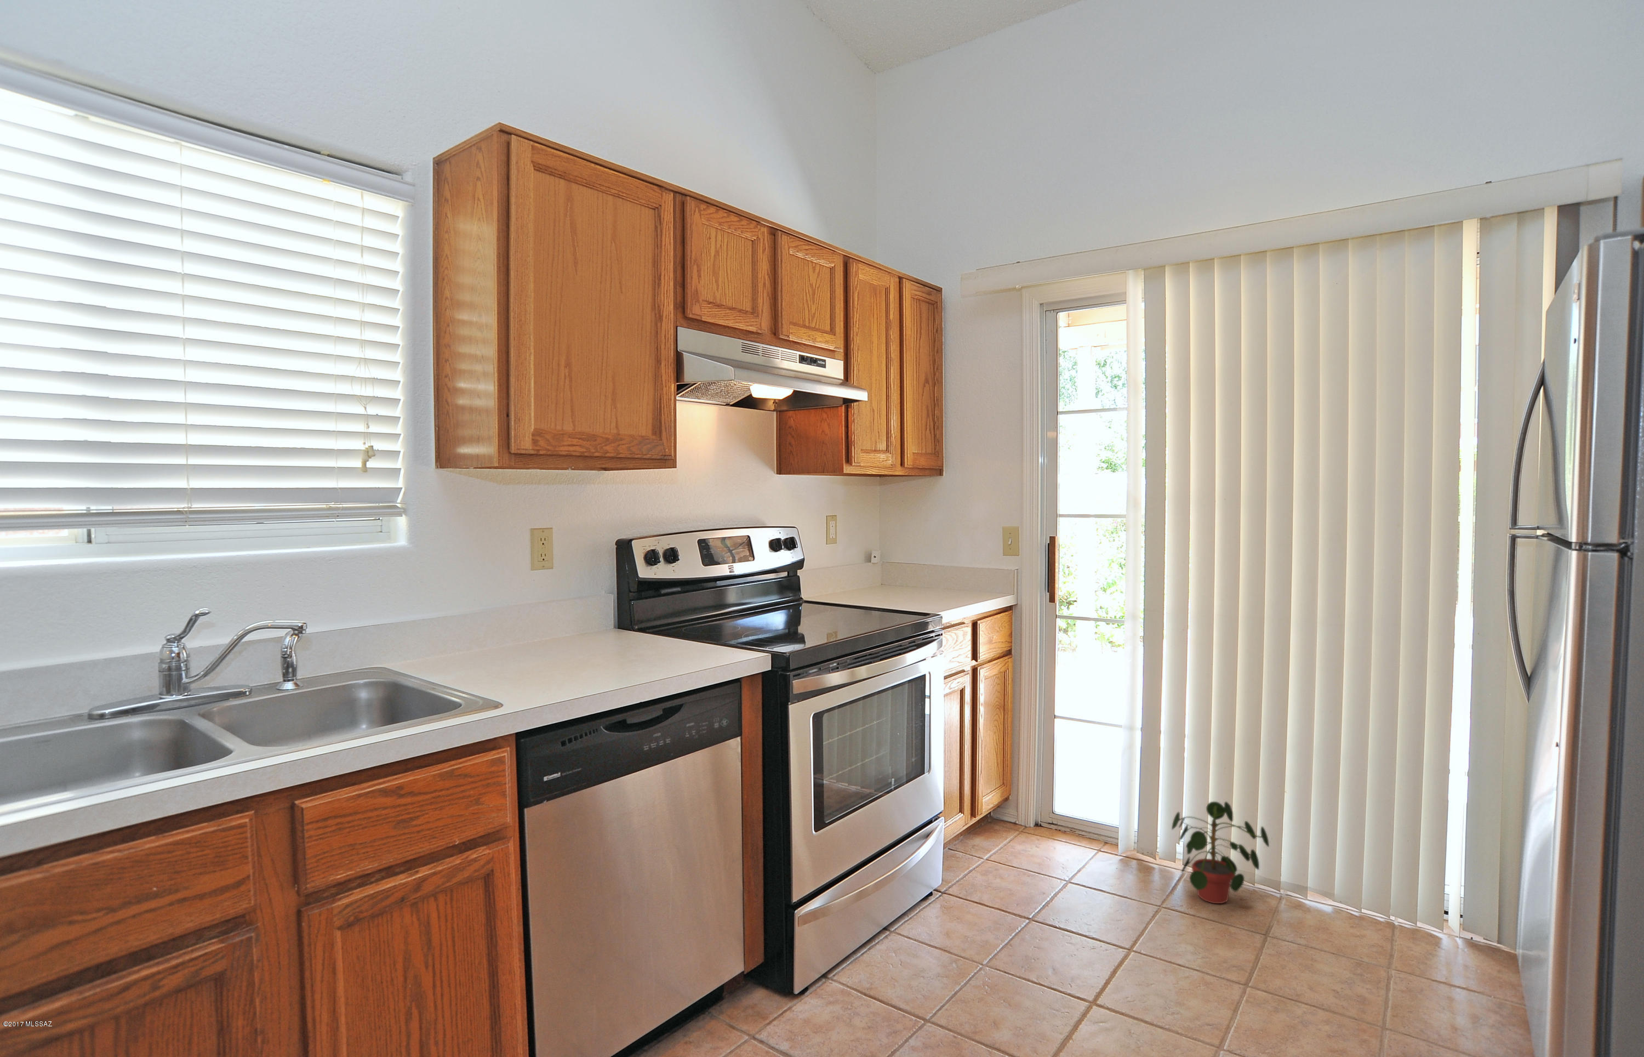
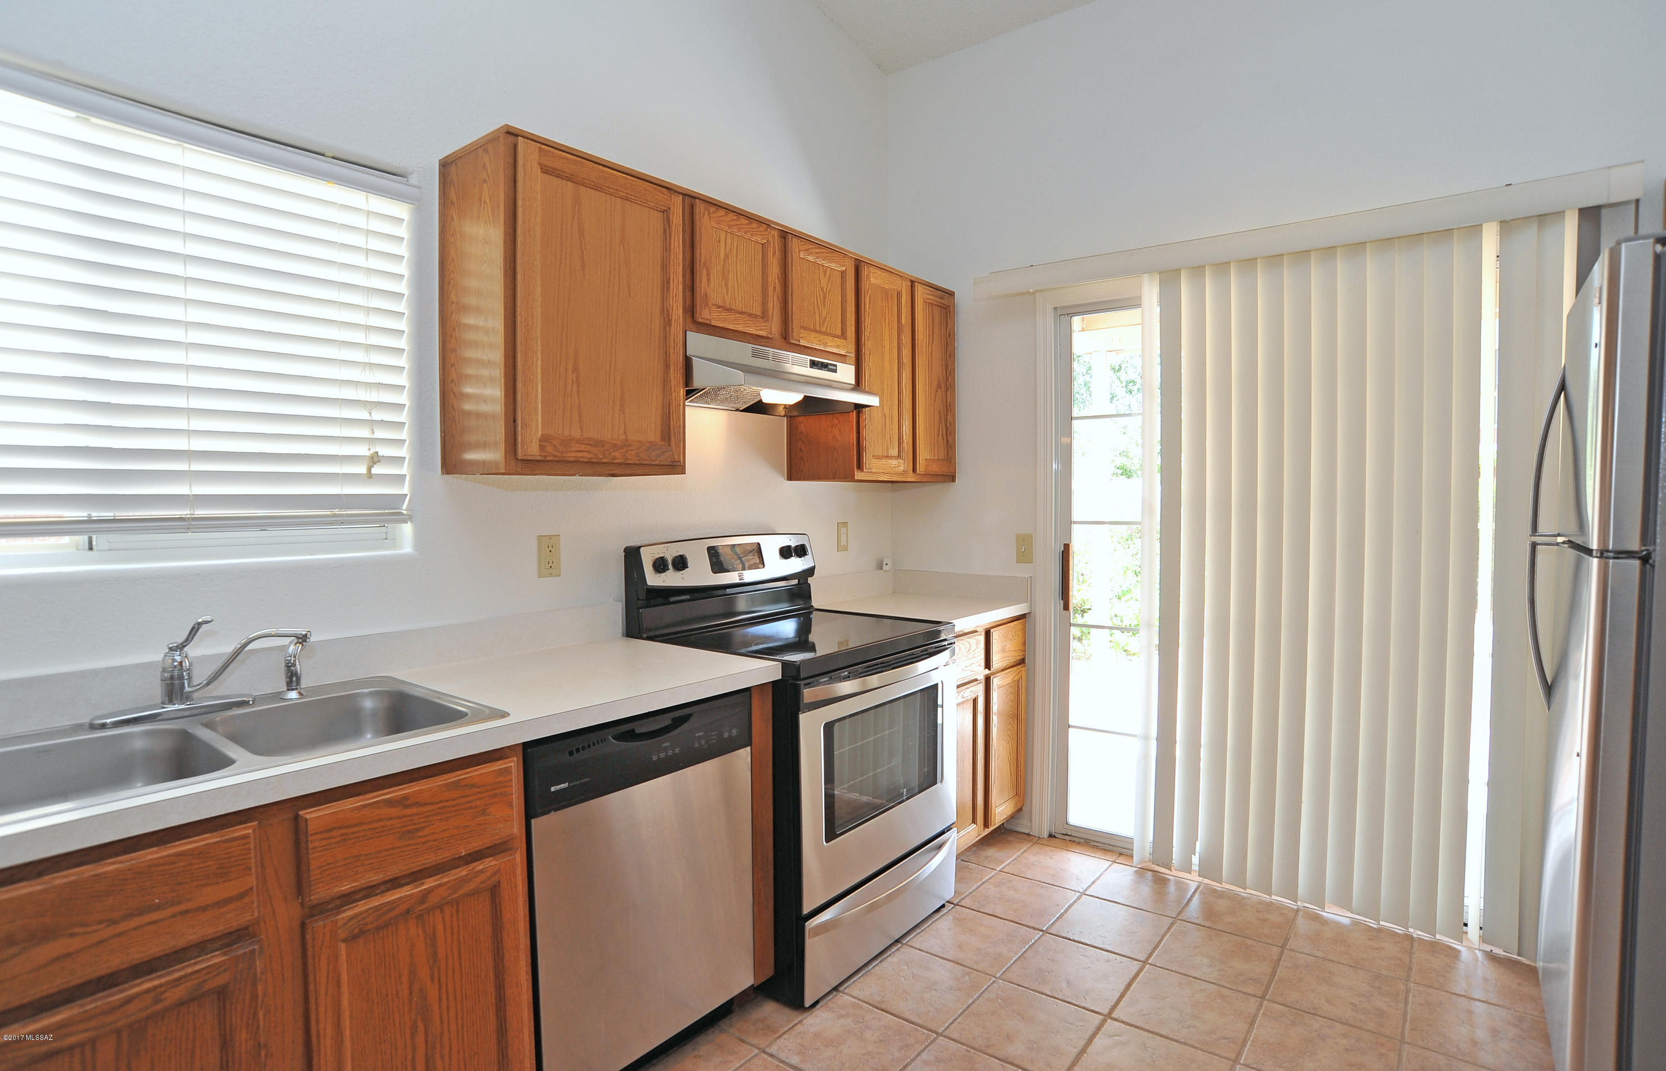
- potted plant (1220, 845)
